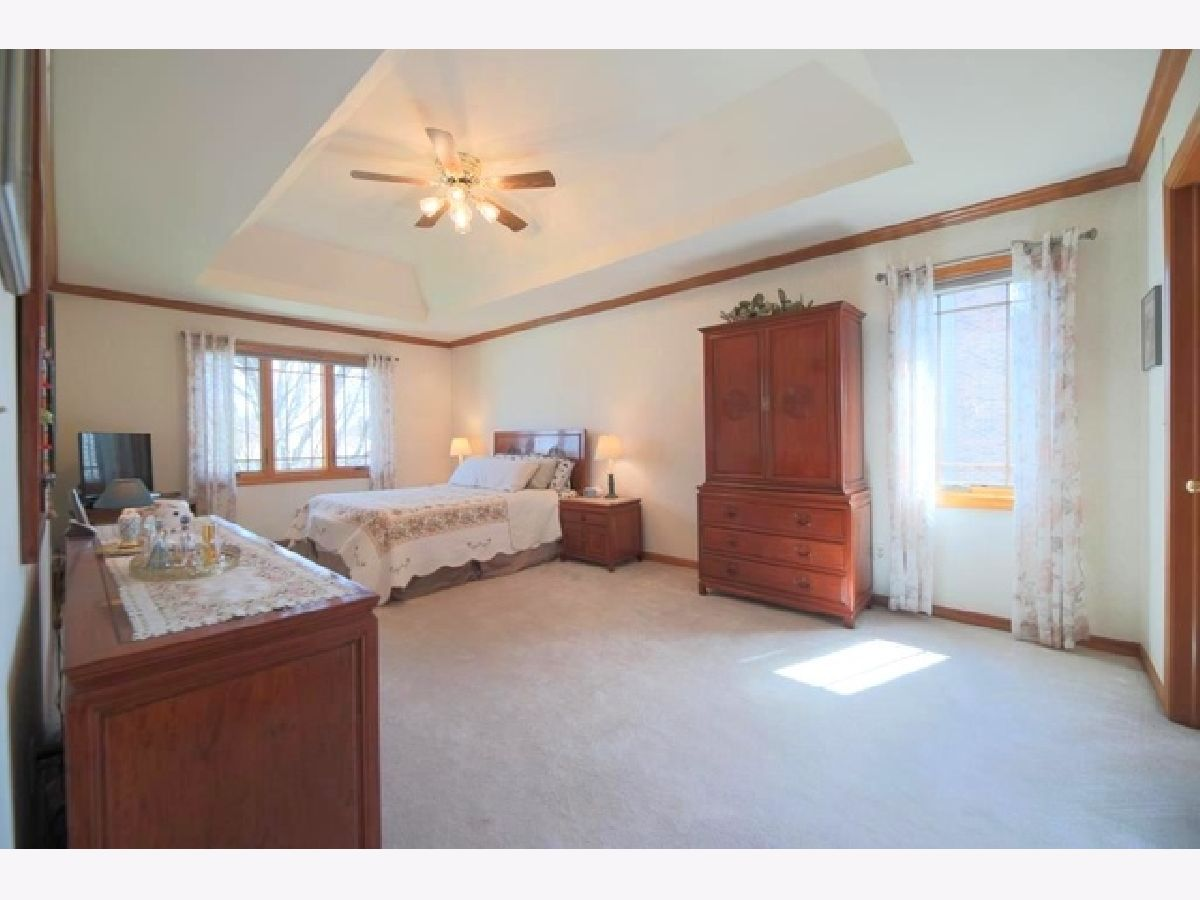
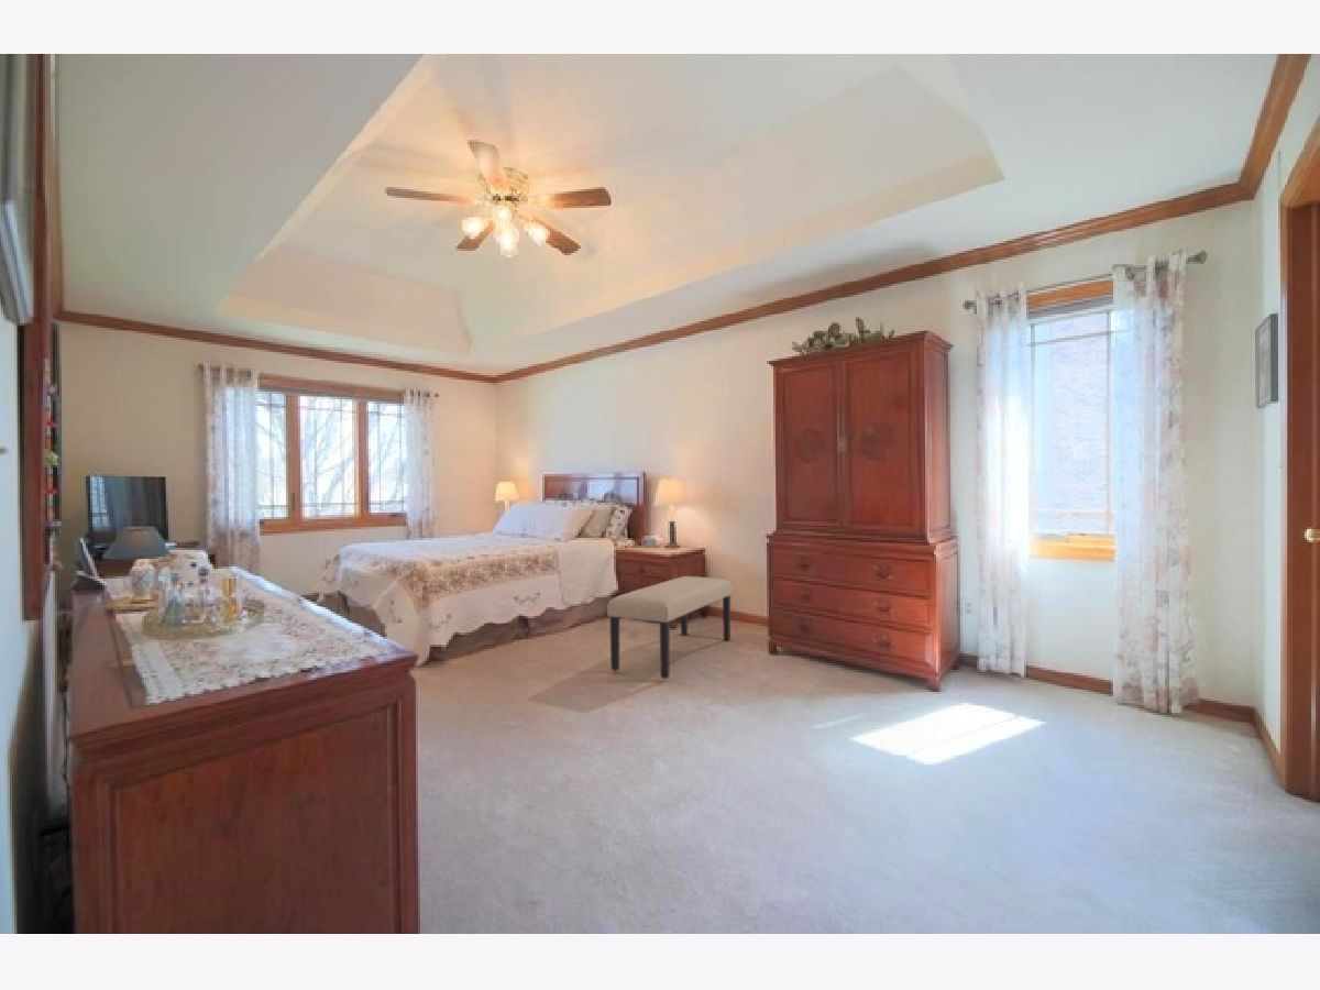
+ bench (674, 618)
